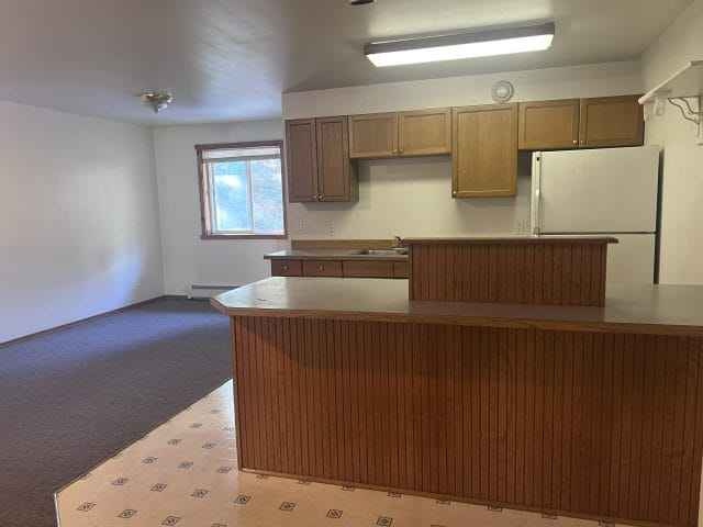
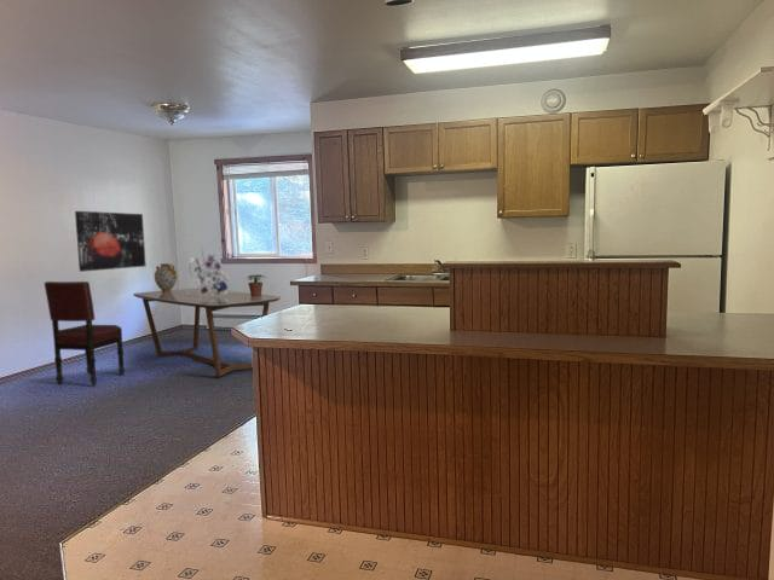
+ potted plant (255, 285)
+ bouquet (207, 269)
+ ceramic jug (166, 277)
+ dining table (208, 327)
+ wall art (112, 240)
+ dining chair (86, 330)
